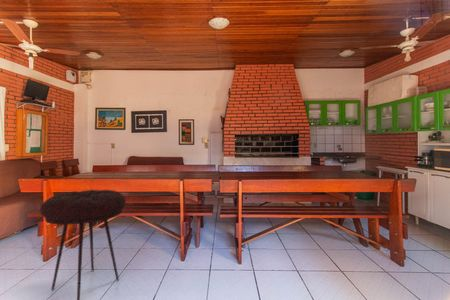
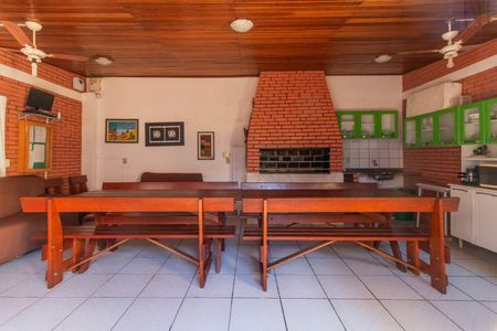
- stool (82, 238)
